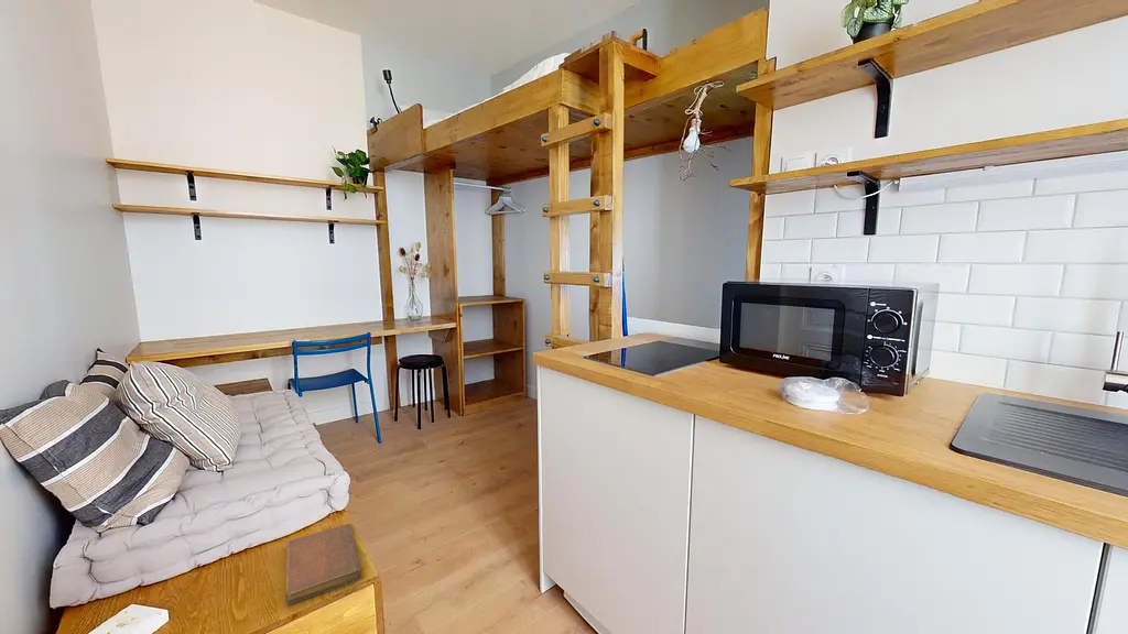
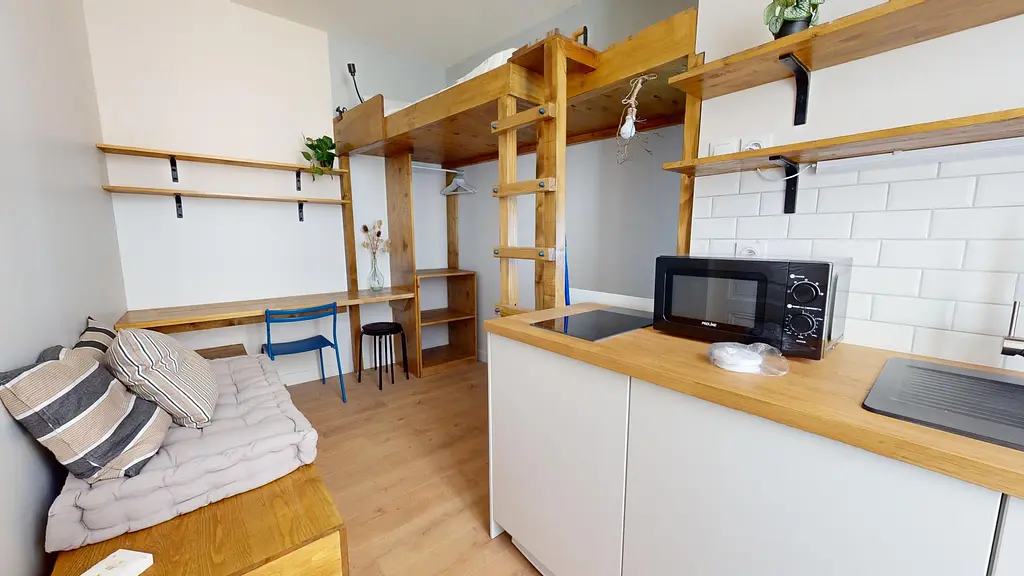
- notebook (323, 558)
